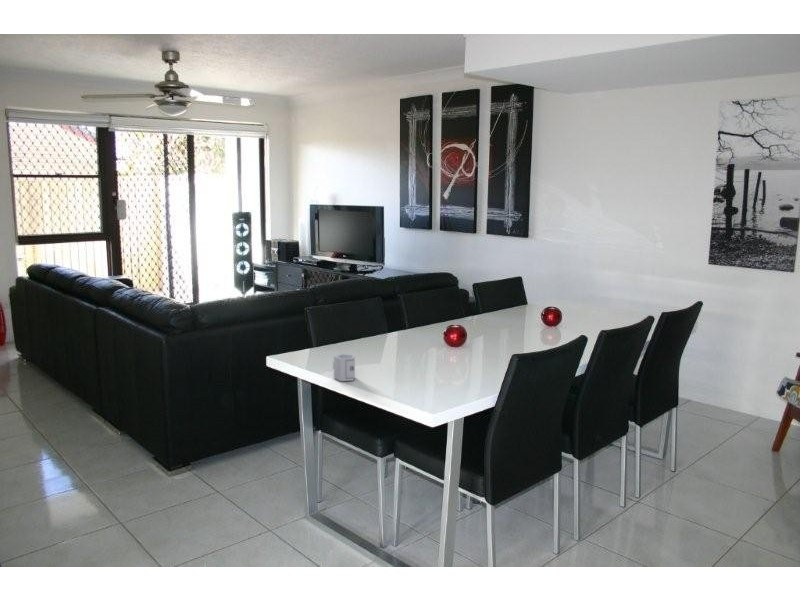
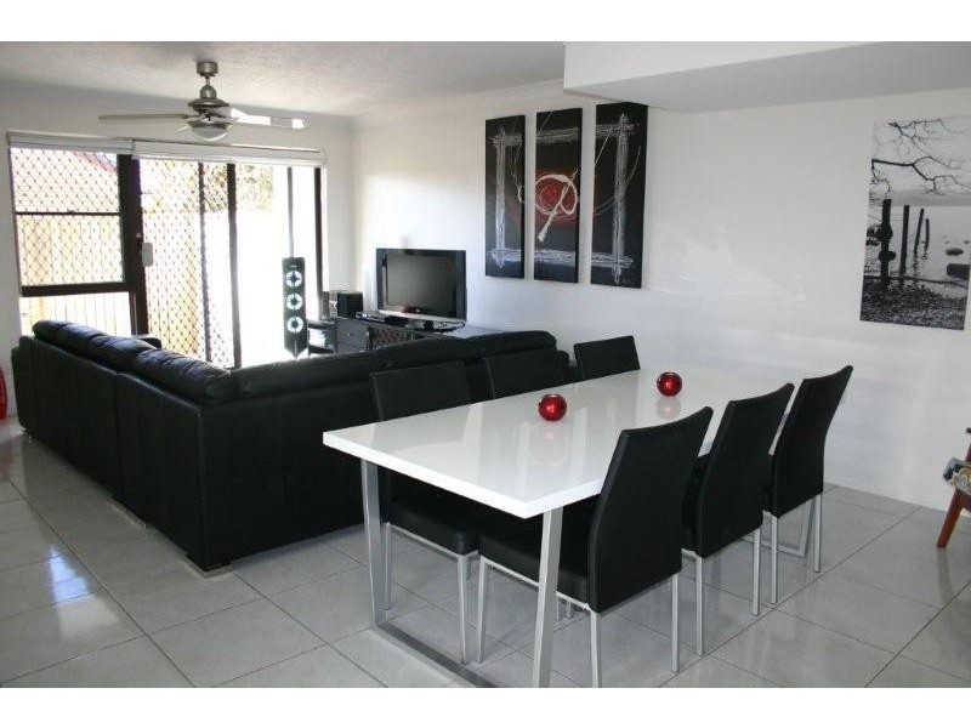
- cup (343, 367)
